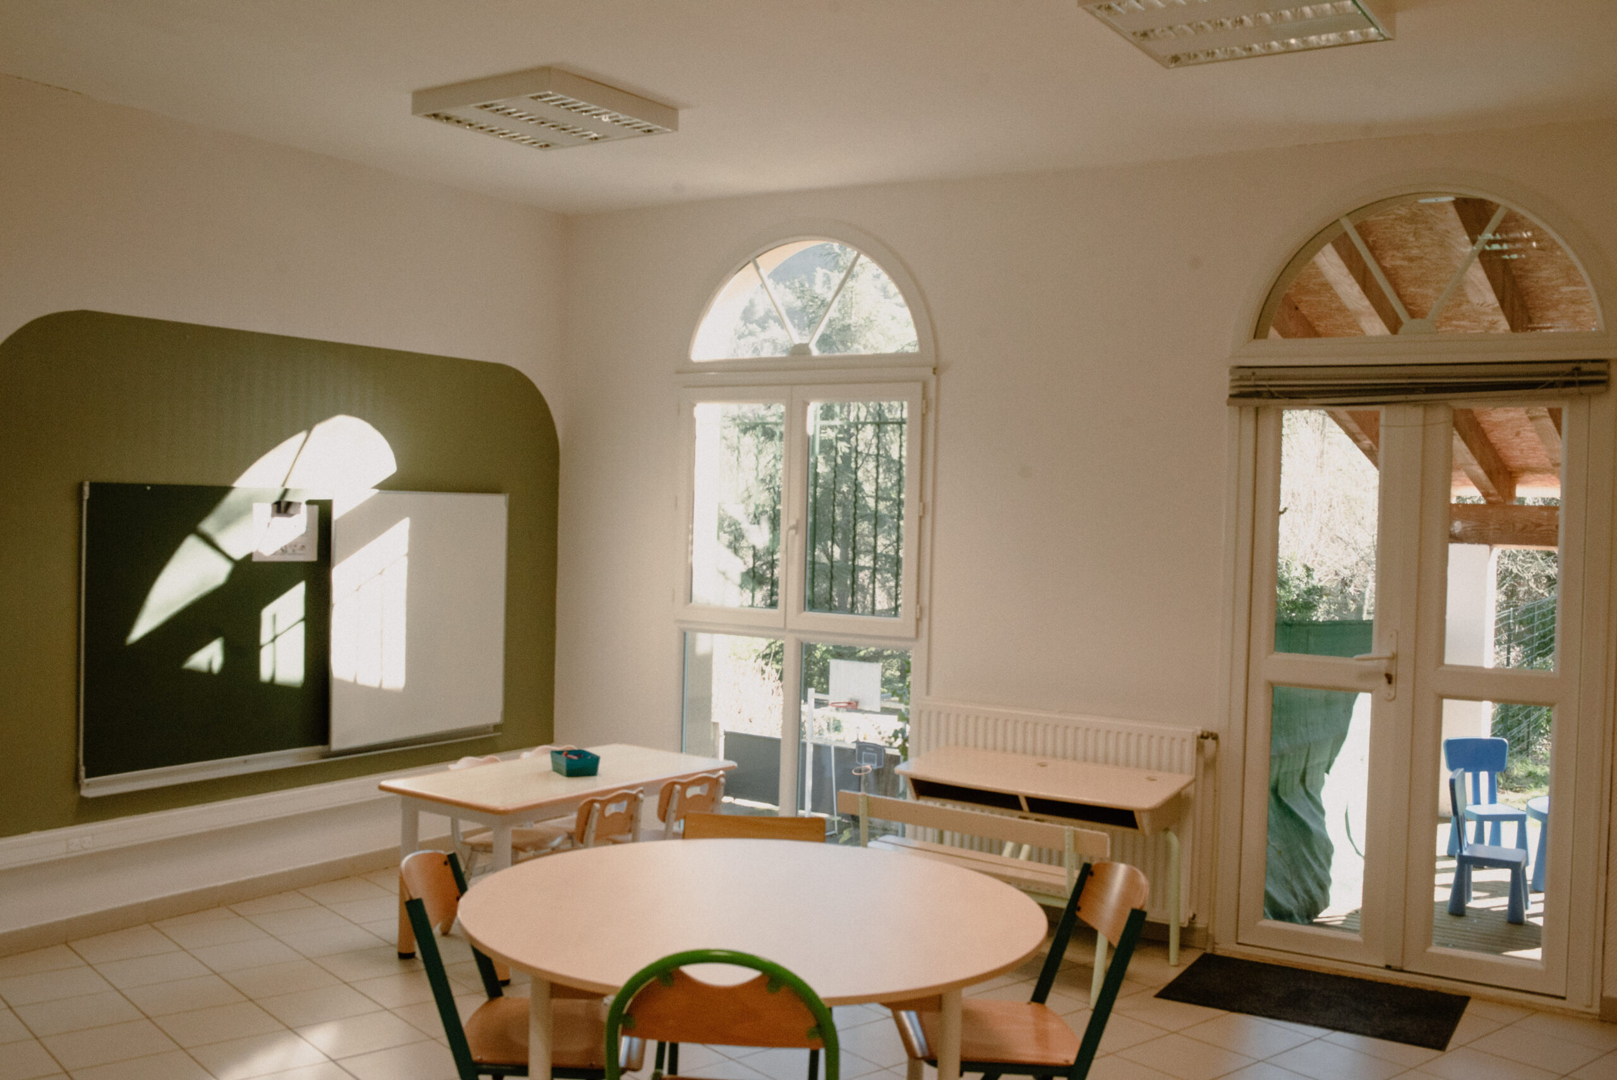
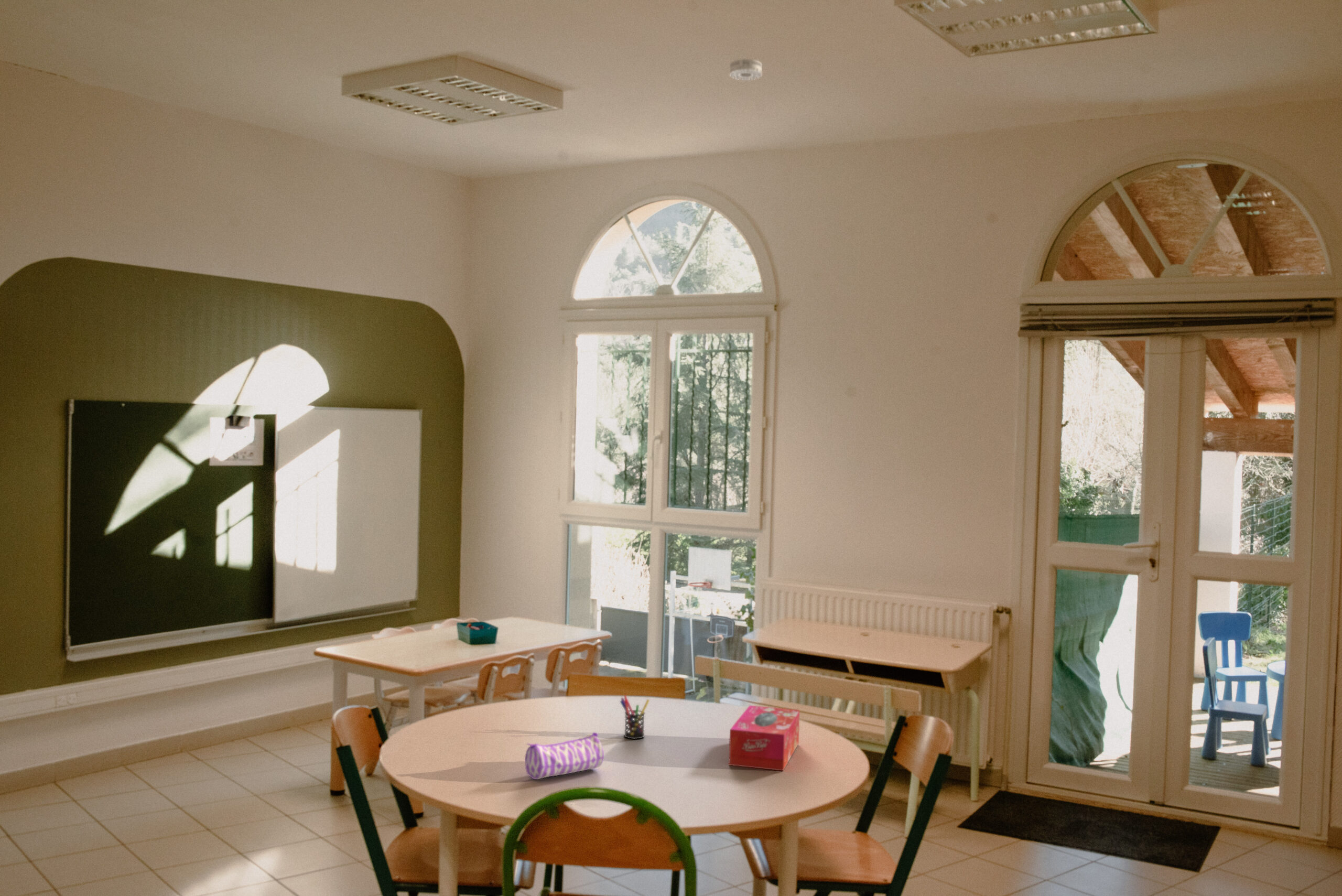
+ pen holder (634, 716)
+ pencil case (565, 755)
+ smoke detector (745, 69)
+ tissue box (765, 736)
